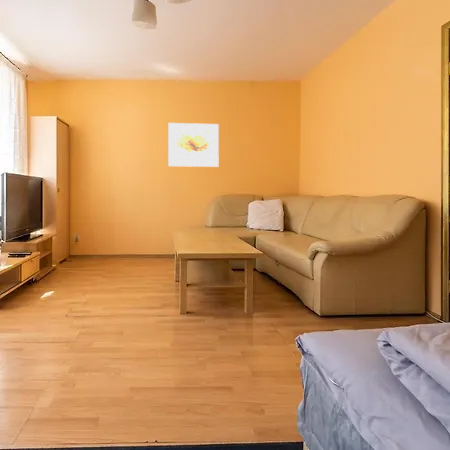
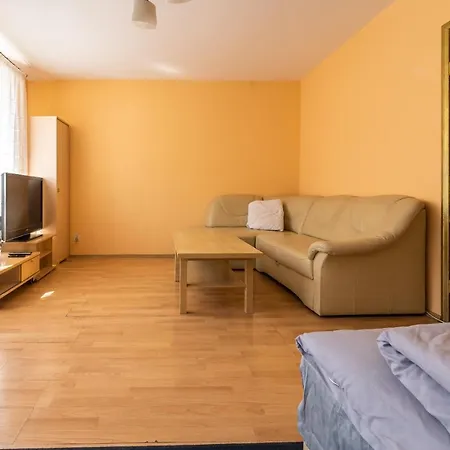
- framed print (193, 145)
